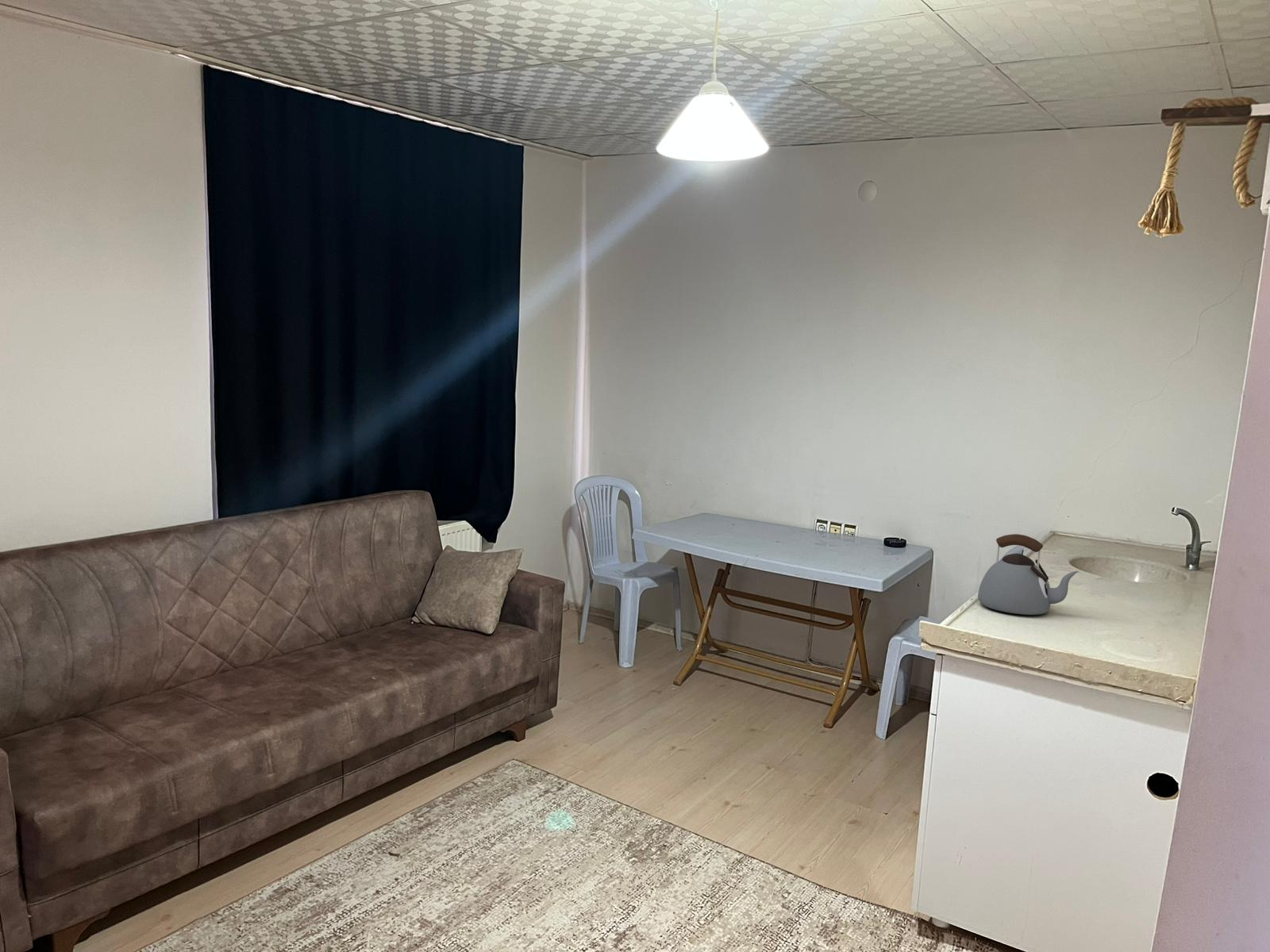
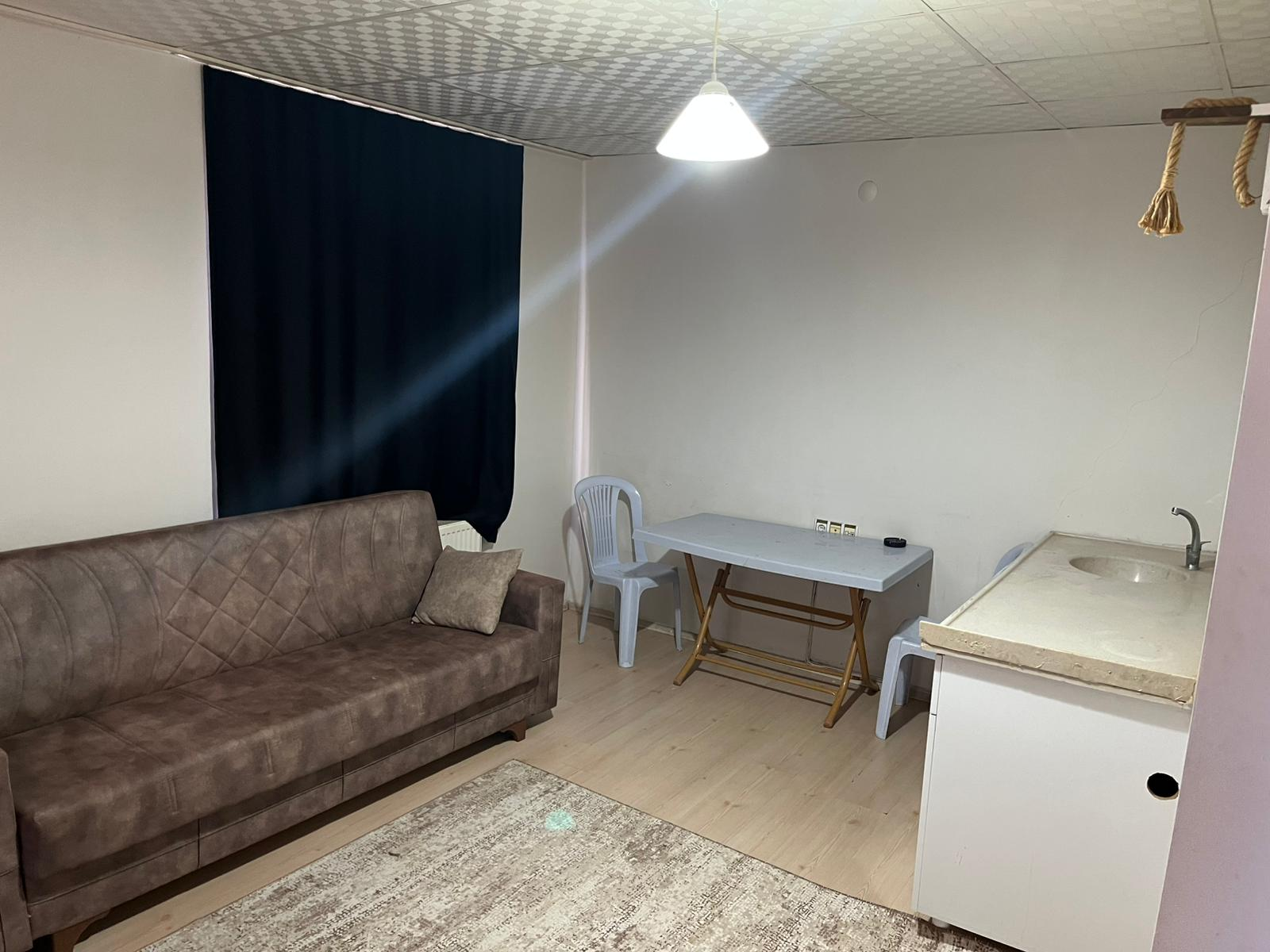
- kettle (1028, 573)
